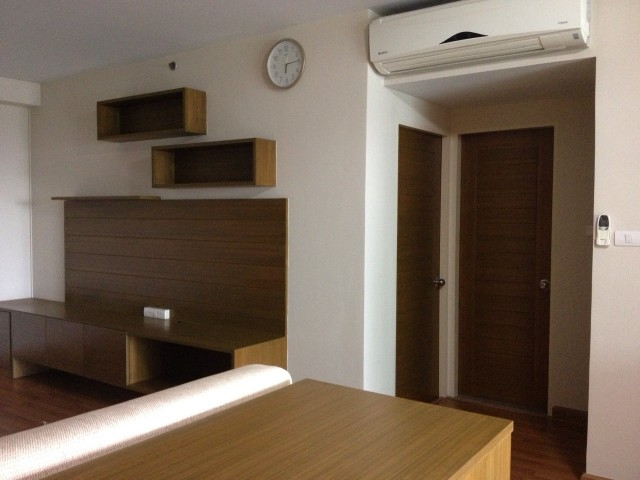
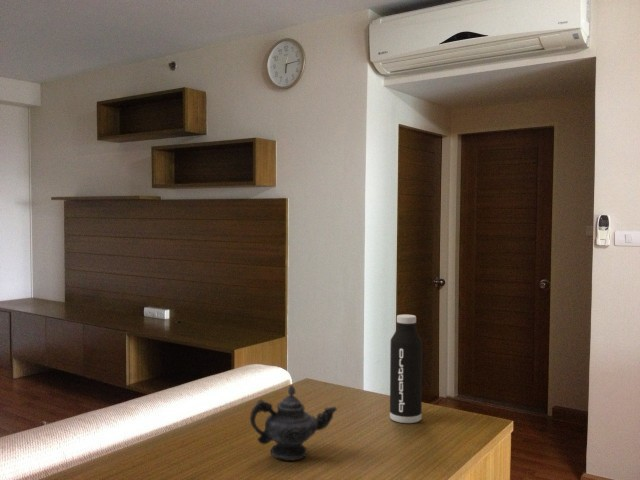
+ water bottle (406, 367)
+ teapot (293, 419)
